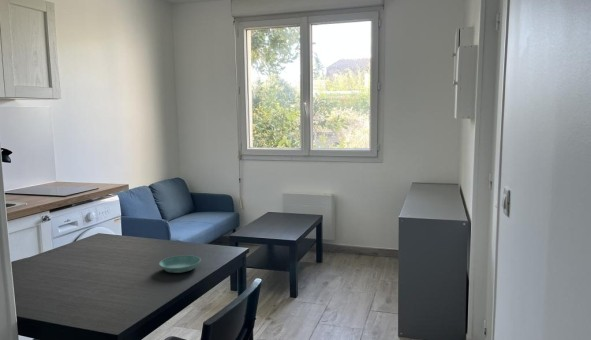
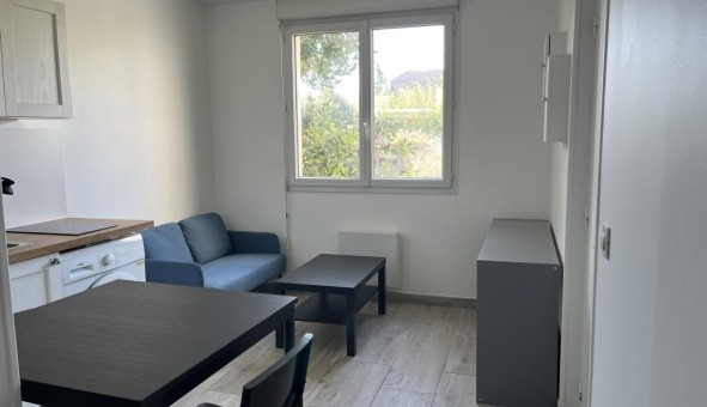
- saucer (180, 264)
